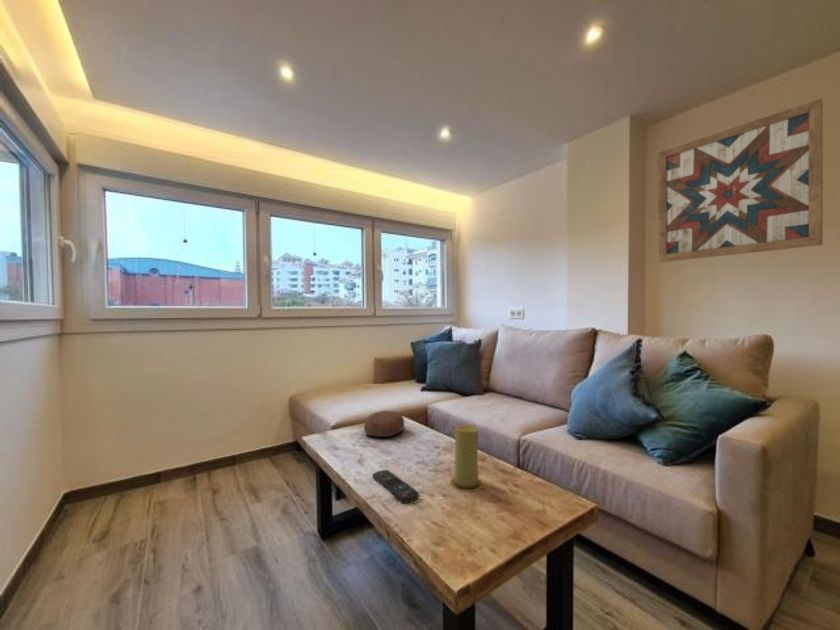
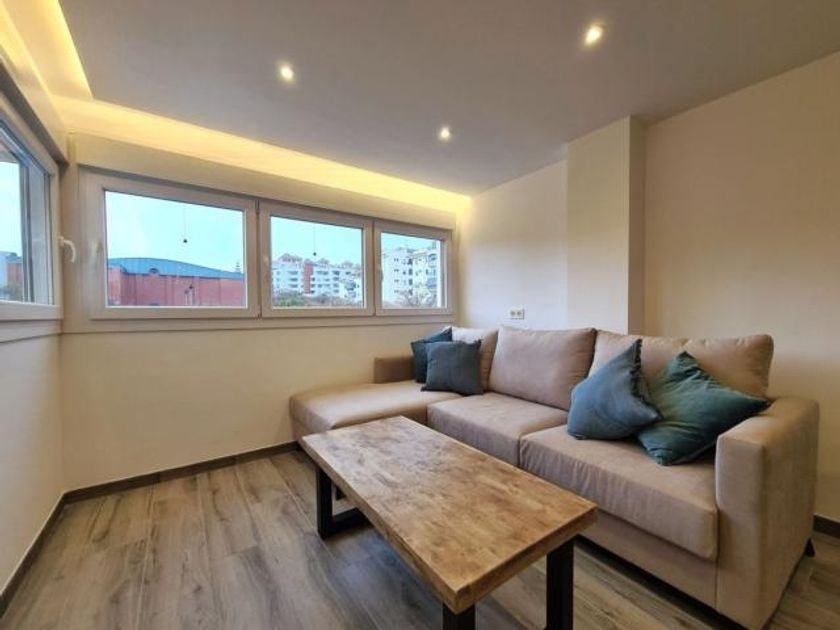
- decorative bowl (384, 422)
- wall art (729, 192)
- remote control (394, 484)
- candle (466, 455)
